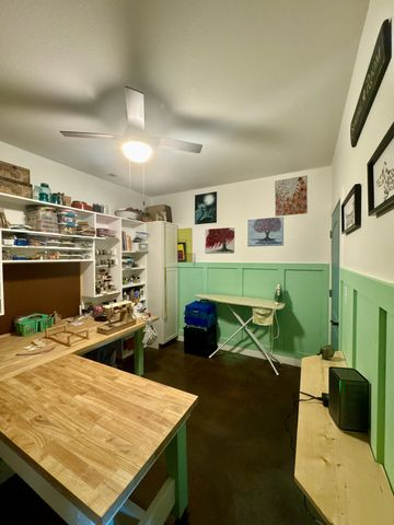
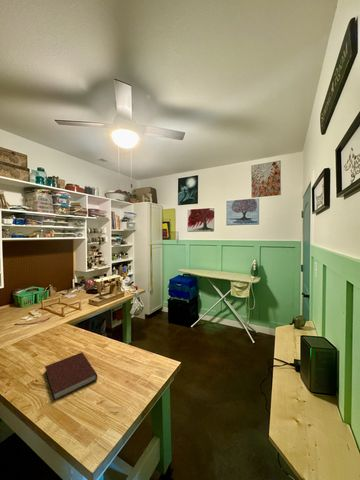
+ notebook (70, 372)
